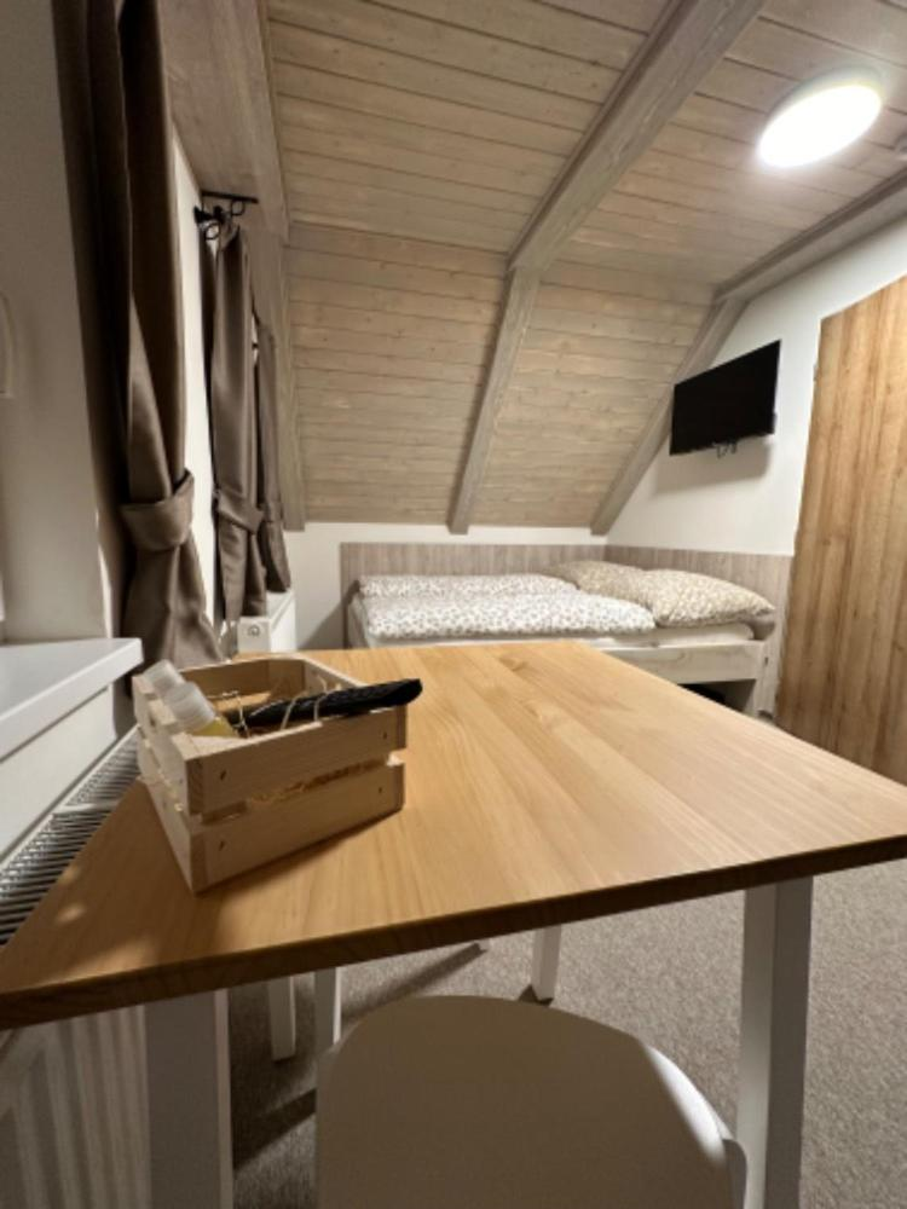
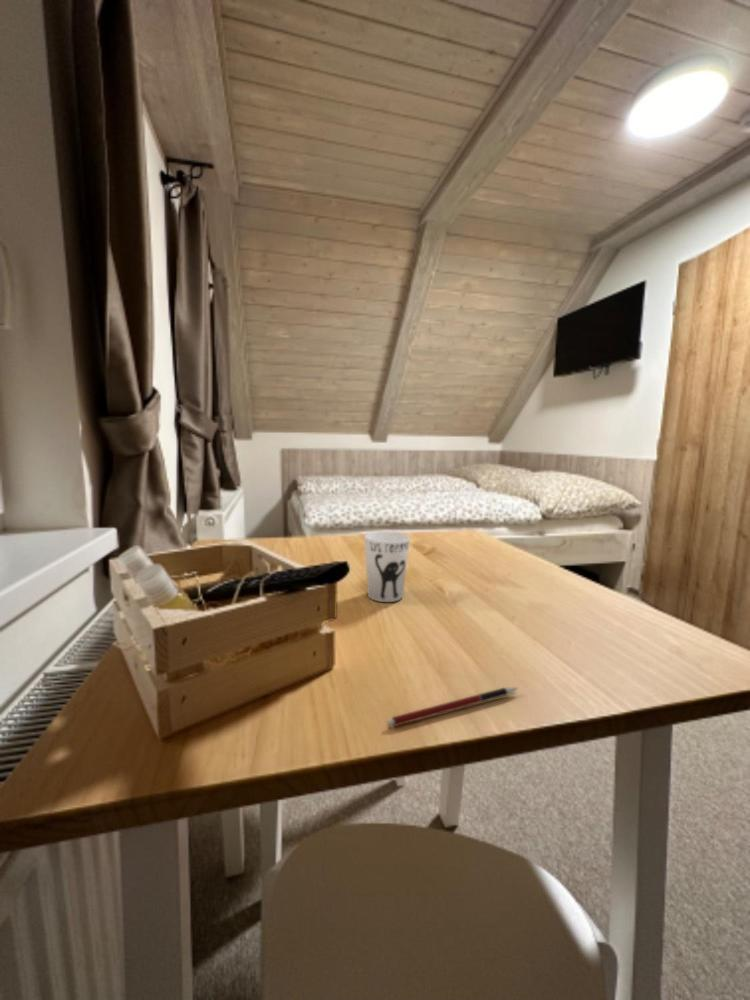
+ pen (457, 704)
+ cup (386, 566)
